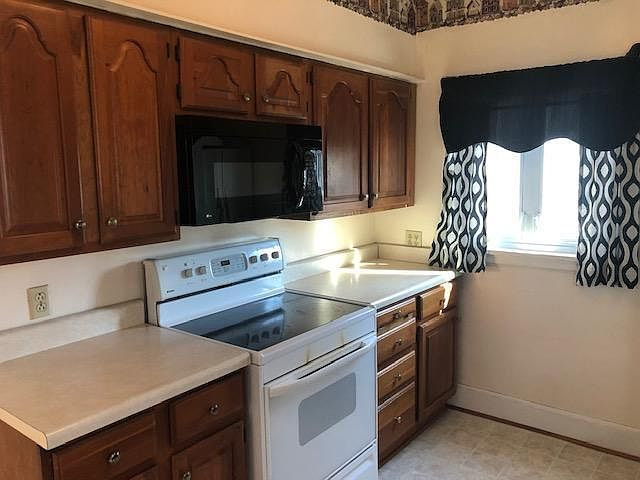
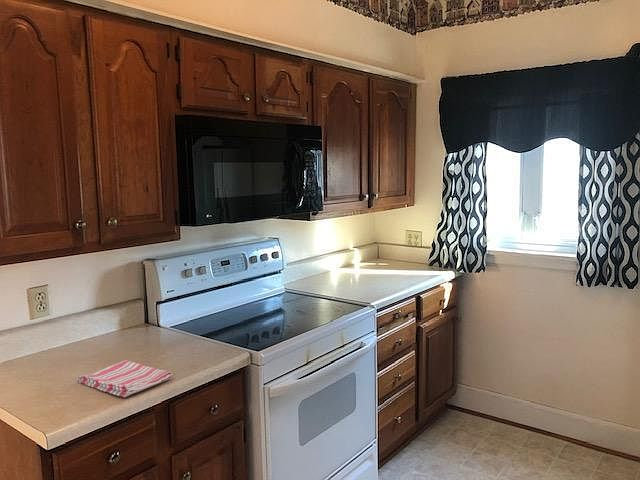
+ dish towel (125, 375)
